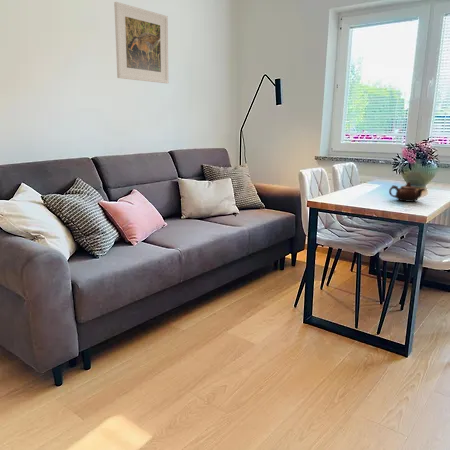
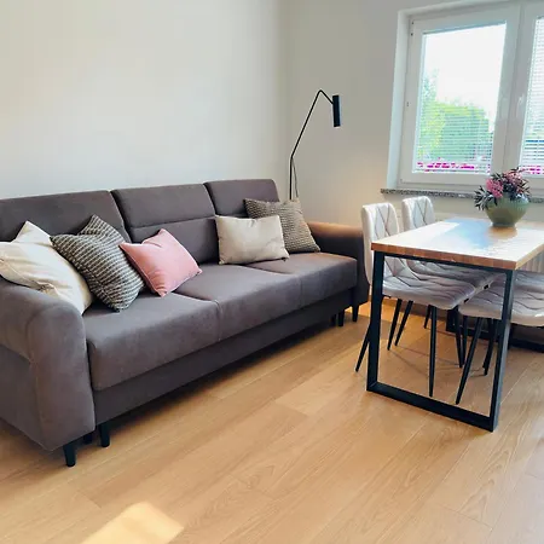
- teapot (406, 191)
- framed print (143, 45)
